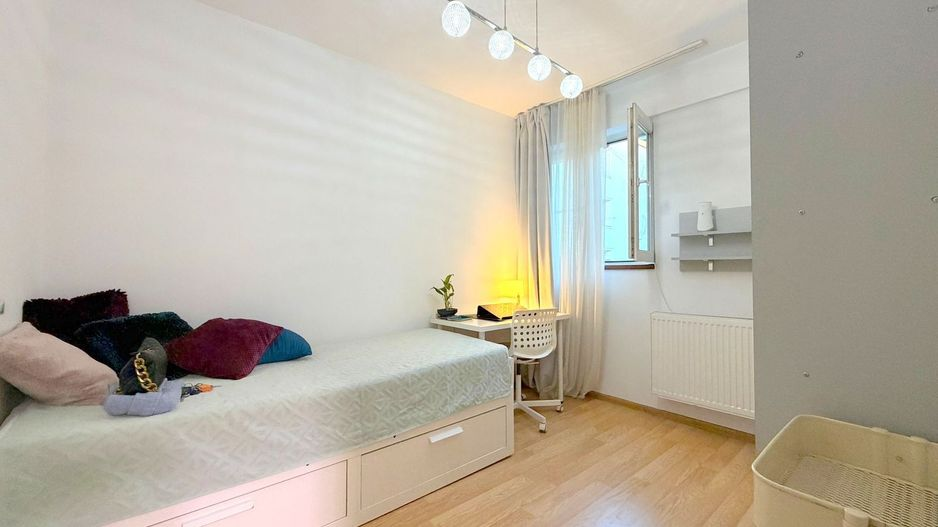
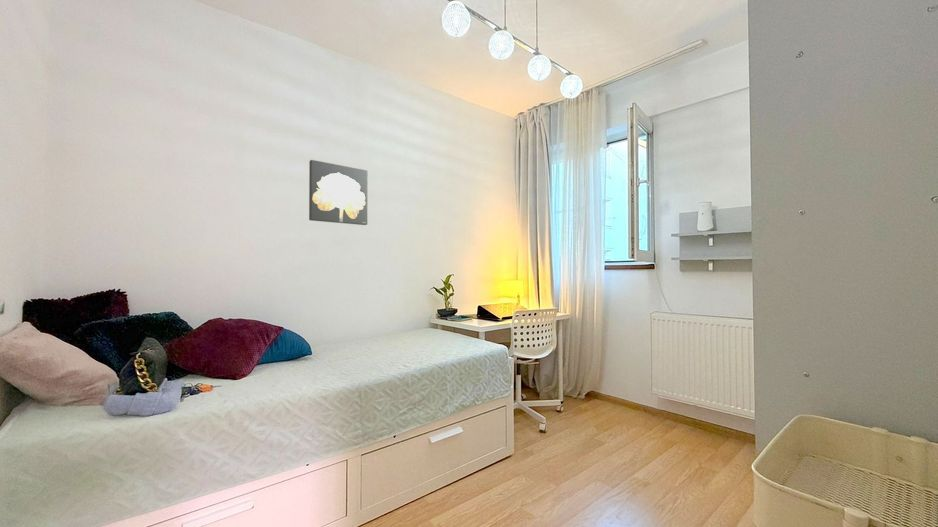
+ wall art (339, 194)
